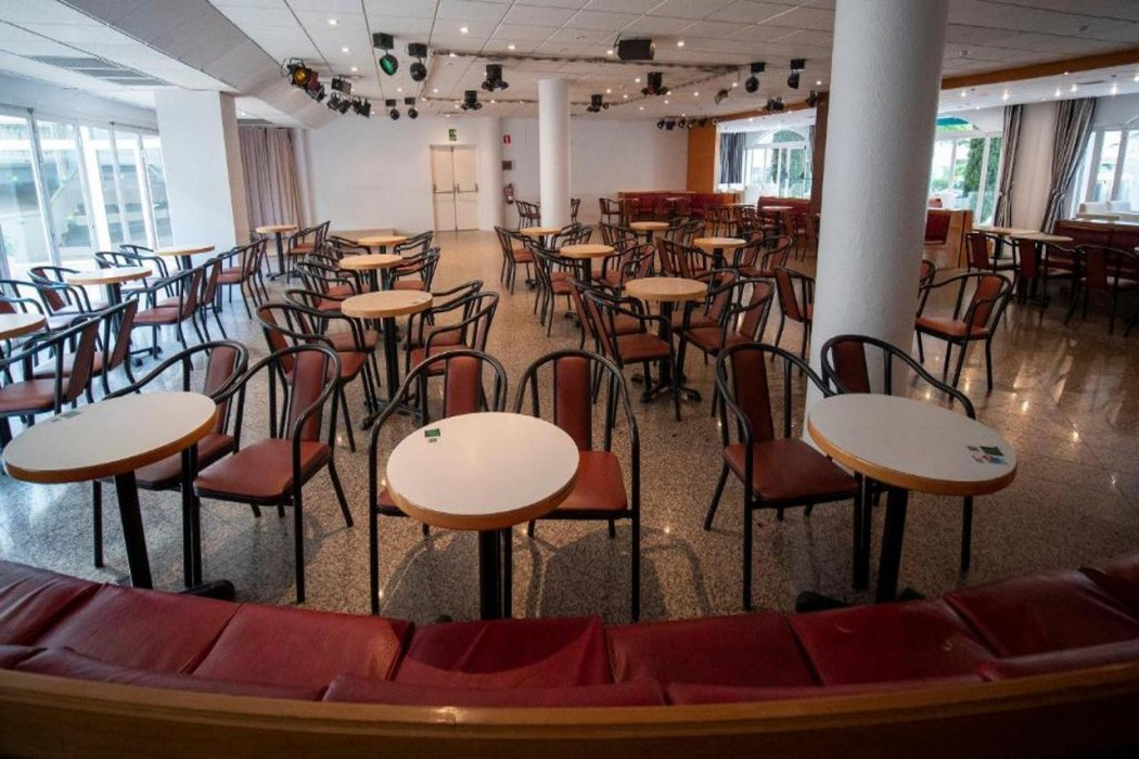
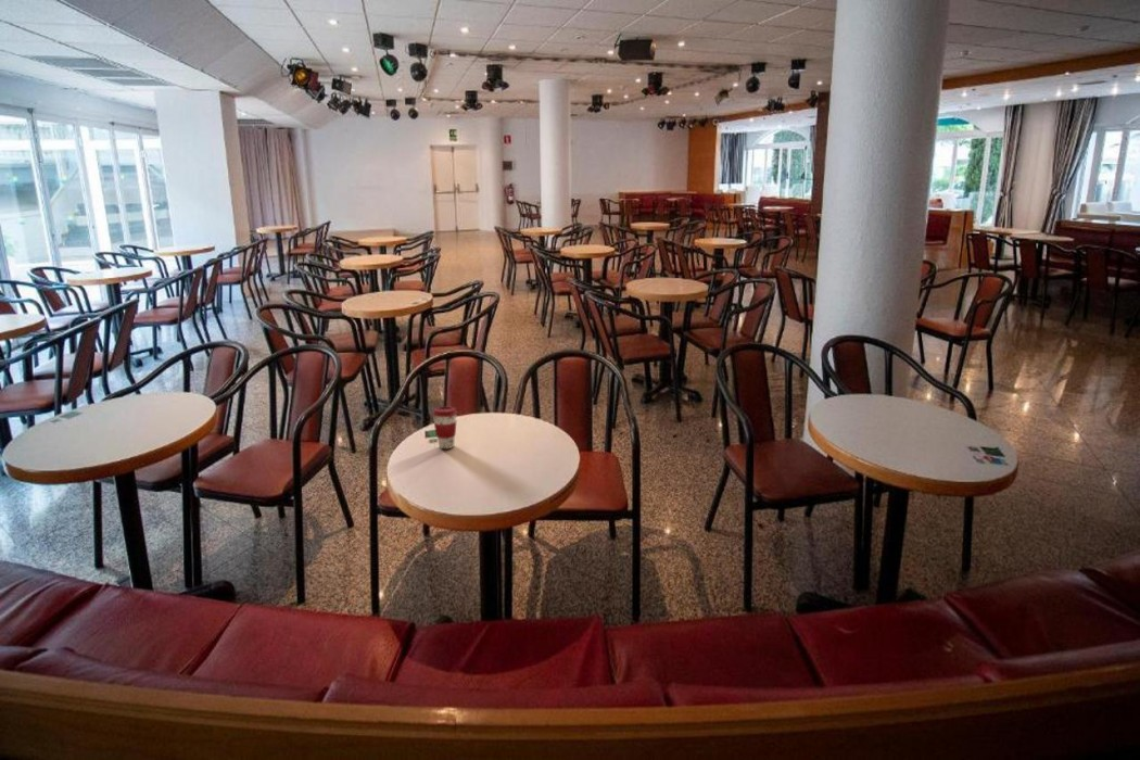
+ coffee cup (445, 427)
